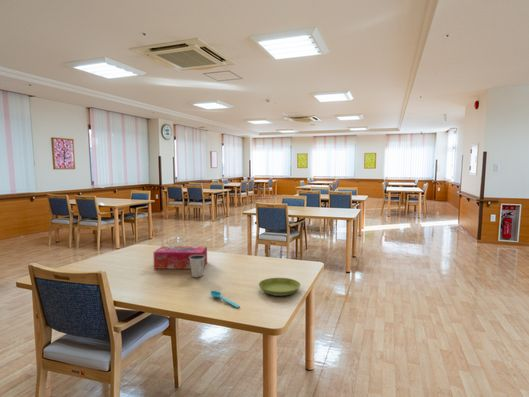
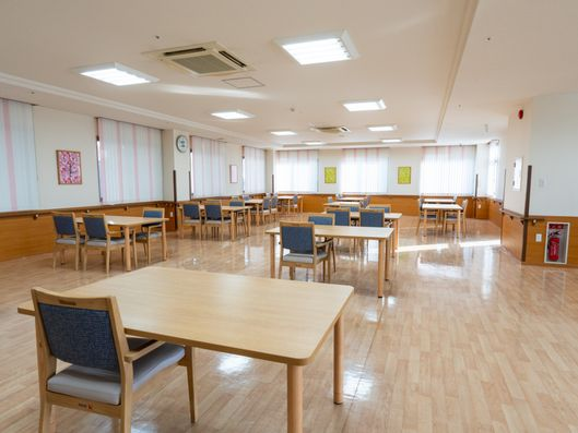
- saucer (279, 287)
- dixie cup (197, 266)
- tissue box (181, 257)
- spoon (224, 298)
